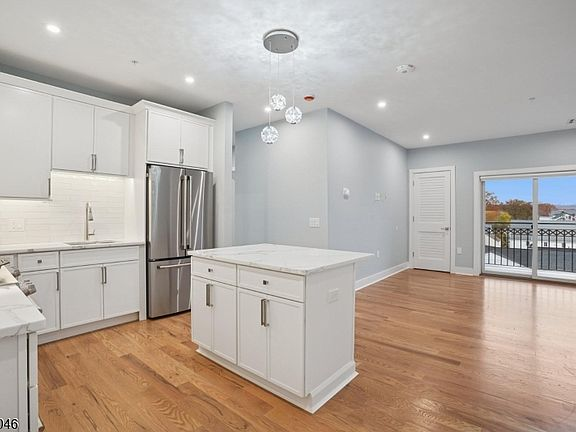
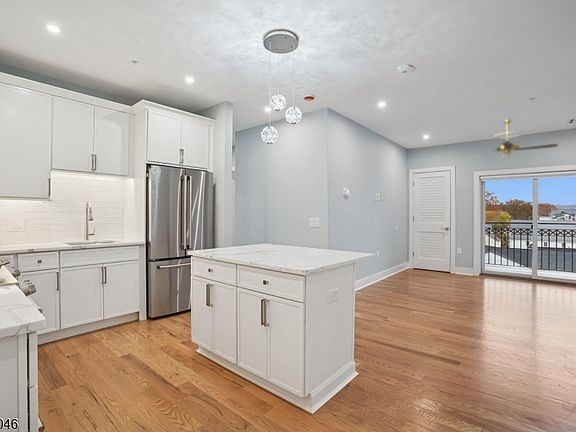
+ ceiling fan (507, 140)
